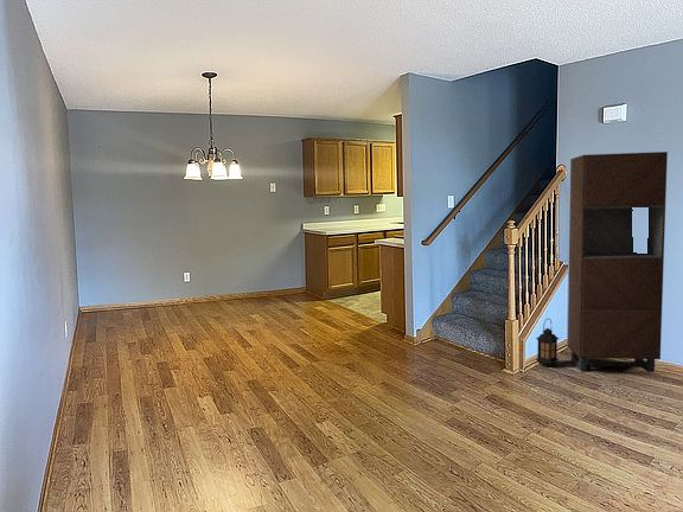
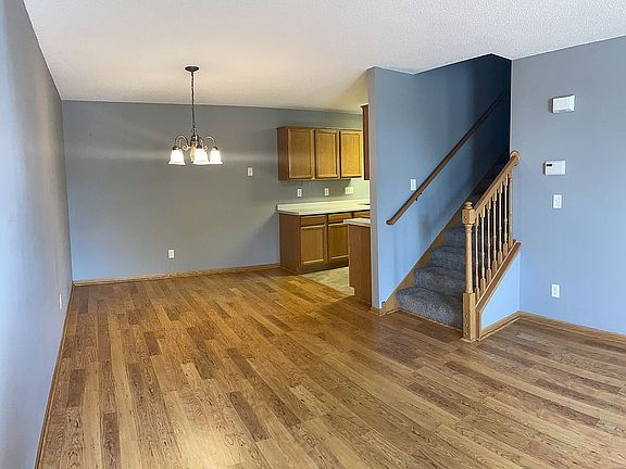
- lantern (547, 341)
- storage cabinet (613, 263)
